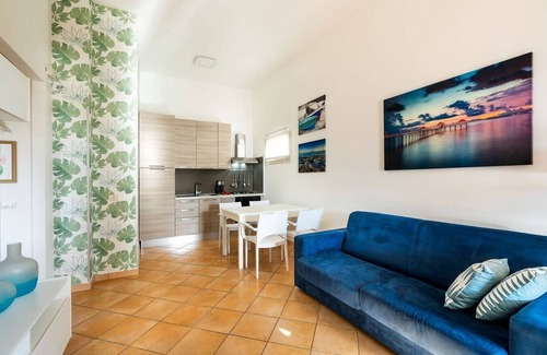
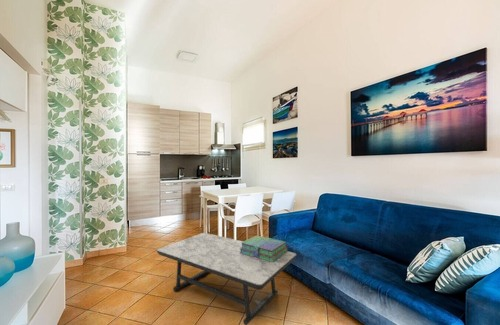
+ coffee table (224, 271)
+ stack of books (263, 246)
